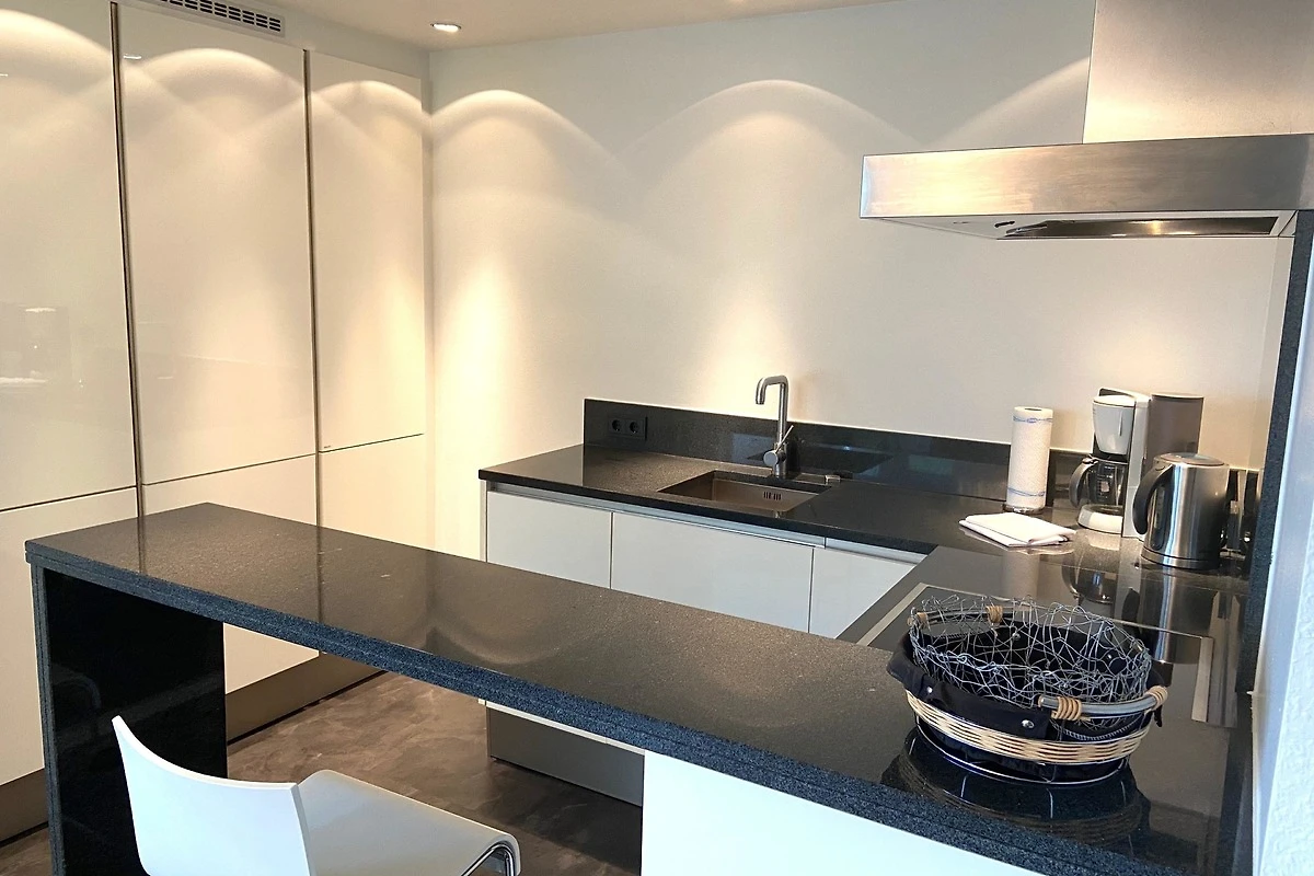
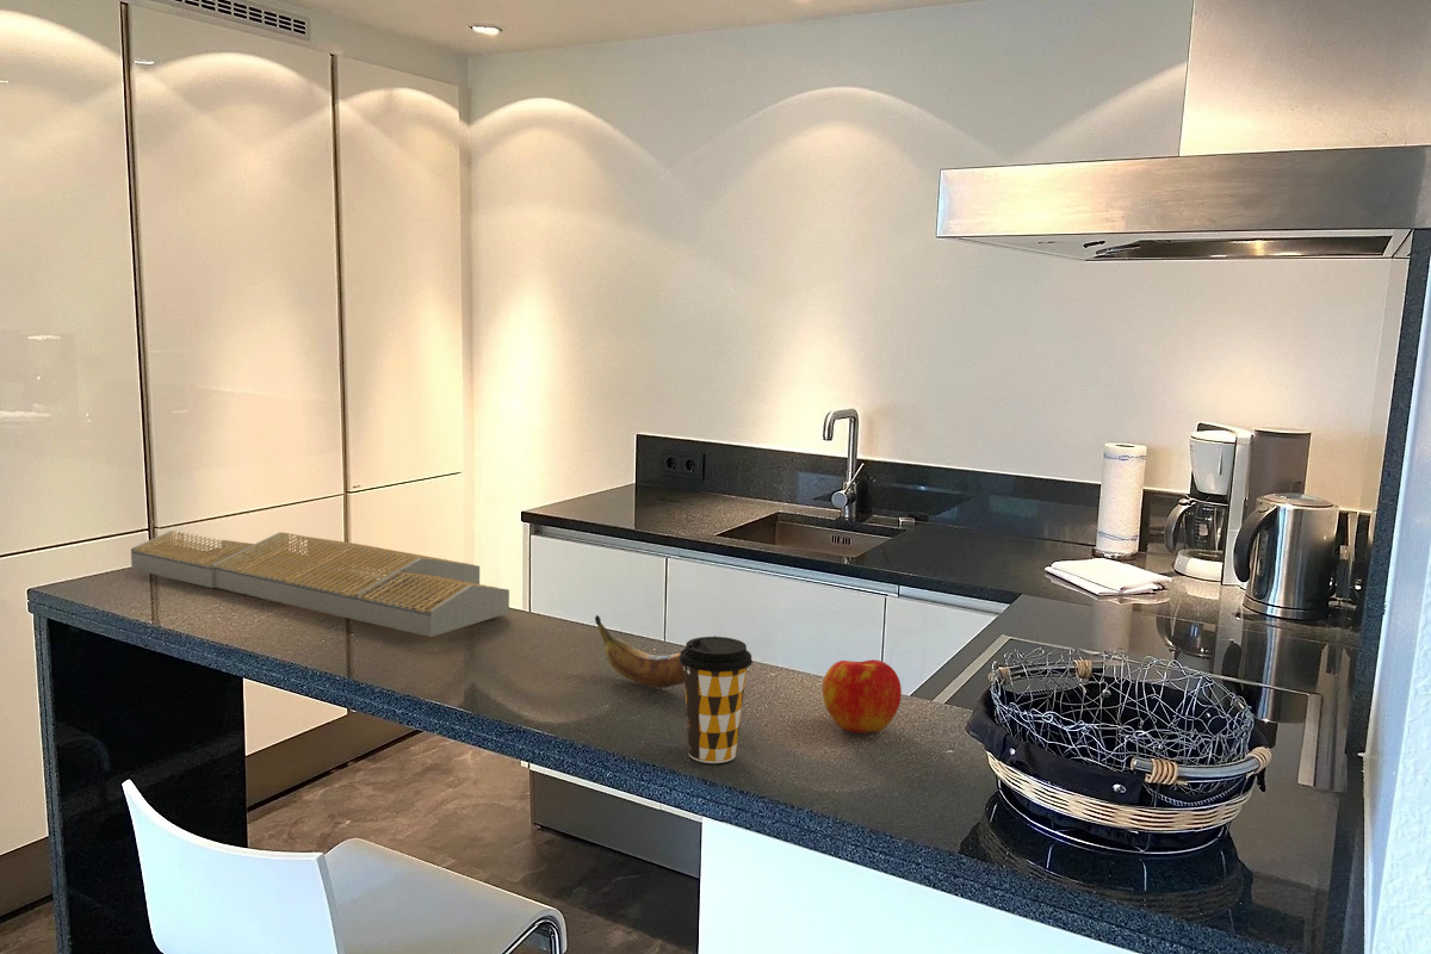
+ banana (655, 655)
+ apple (861, 693)
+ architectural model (333, 563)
+ coffee cup (714, 699)
